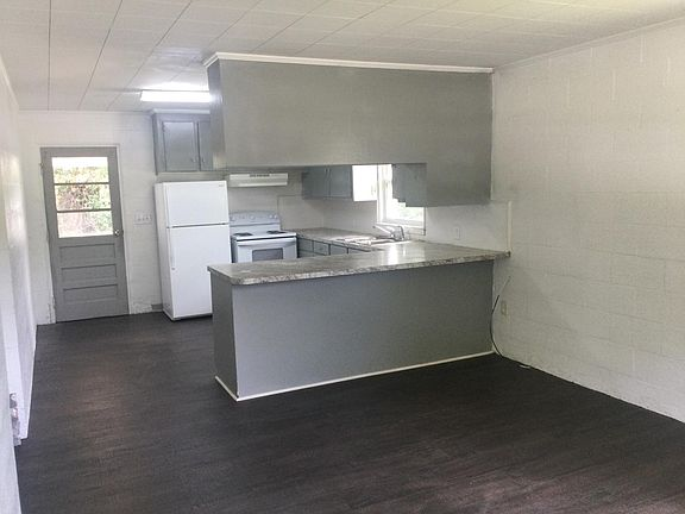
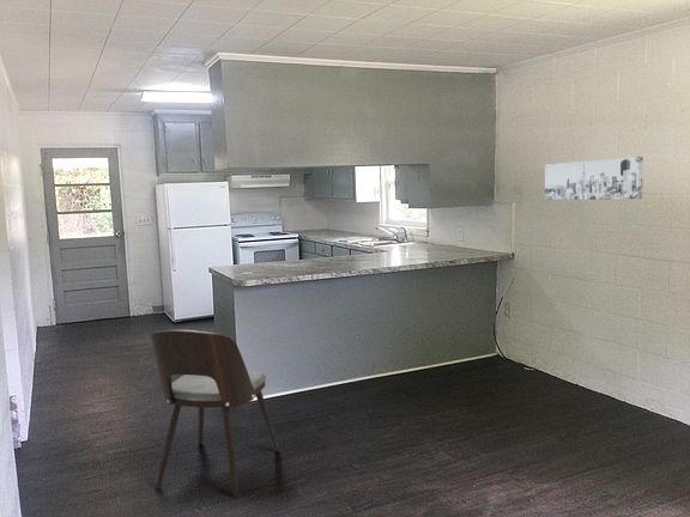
+ dining chair (212, 395)
+ wall art (589, 180)
